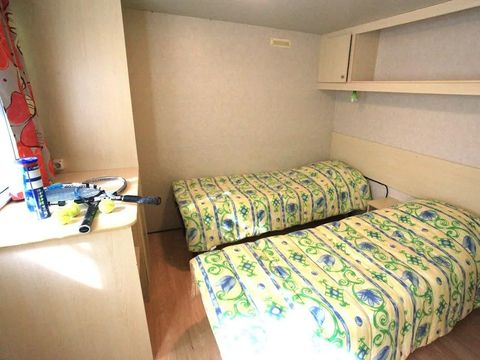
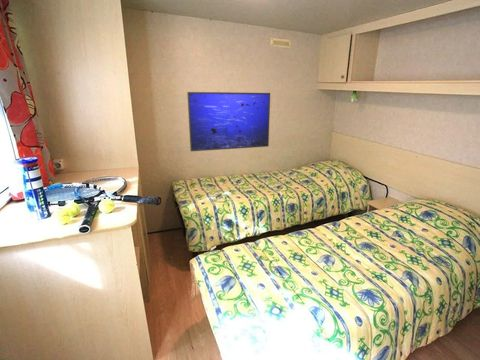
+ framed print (231, 121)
